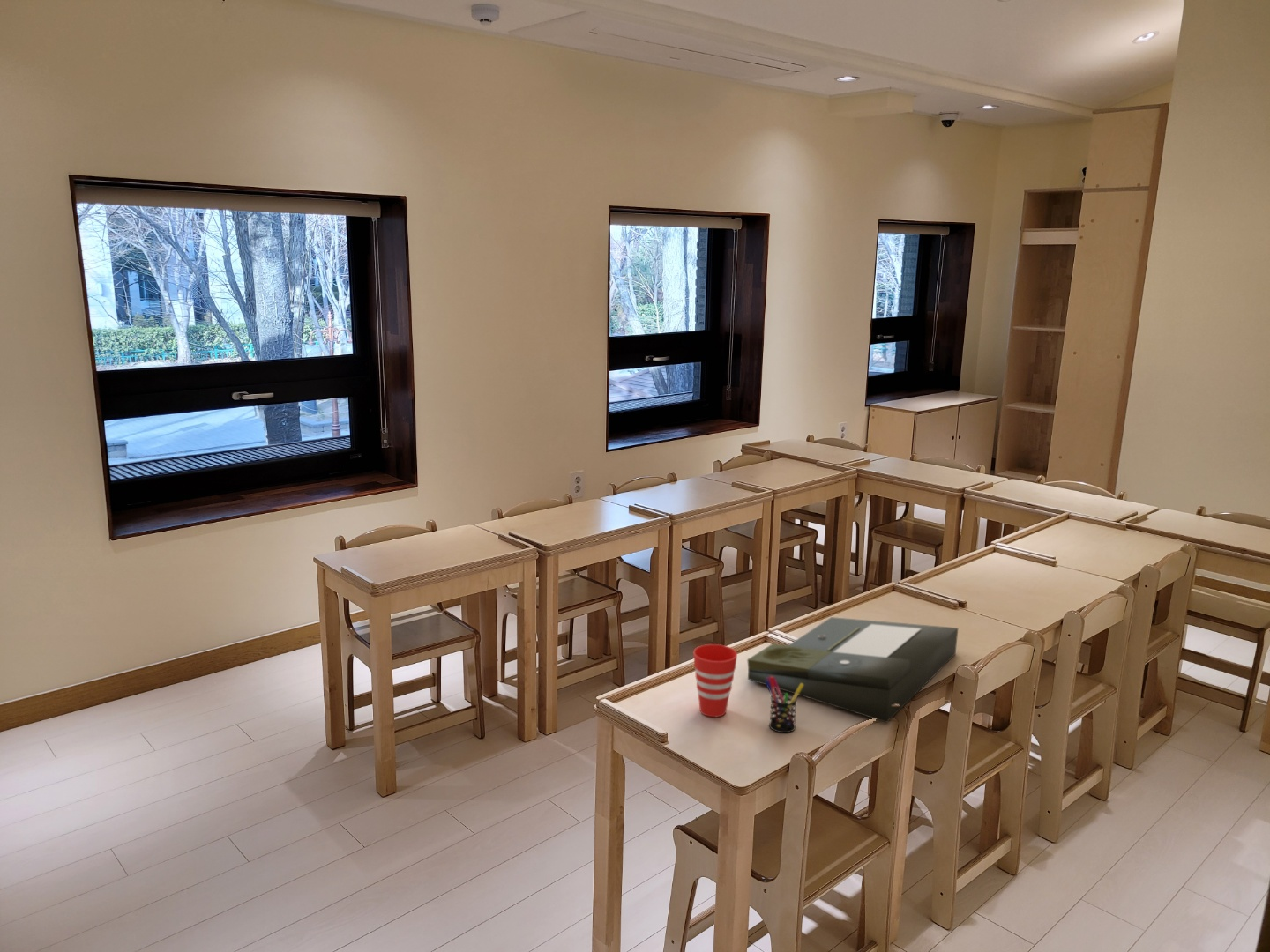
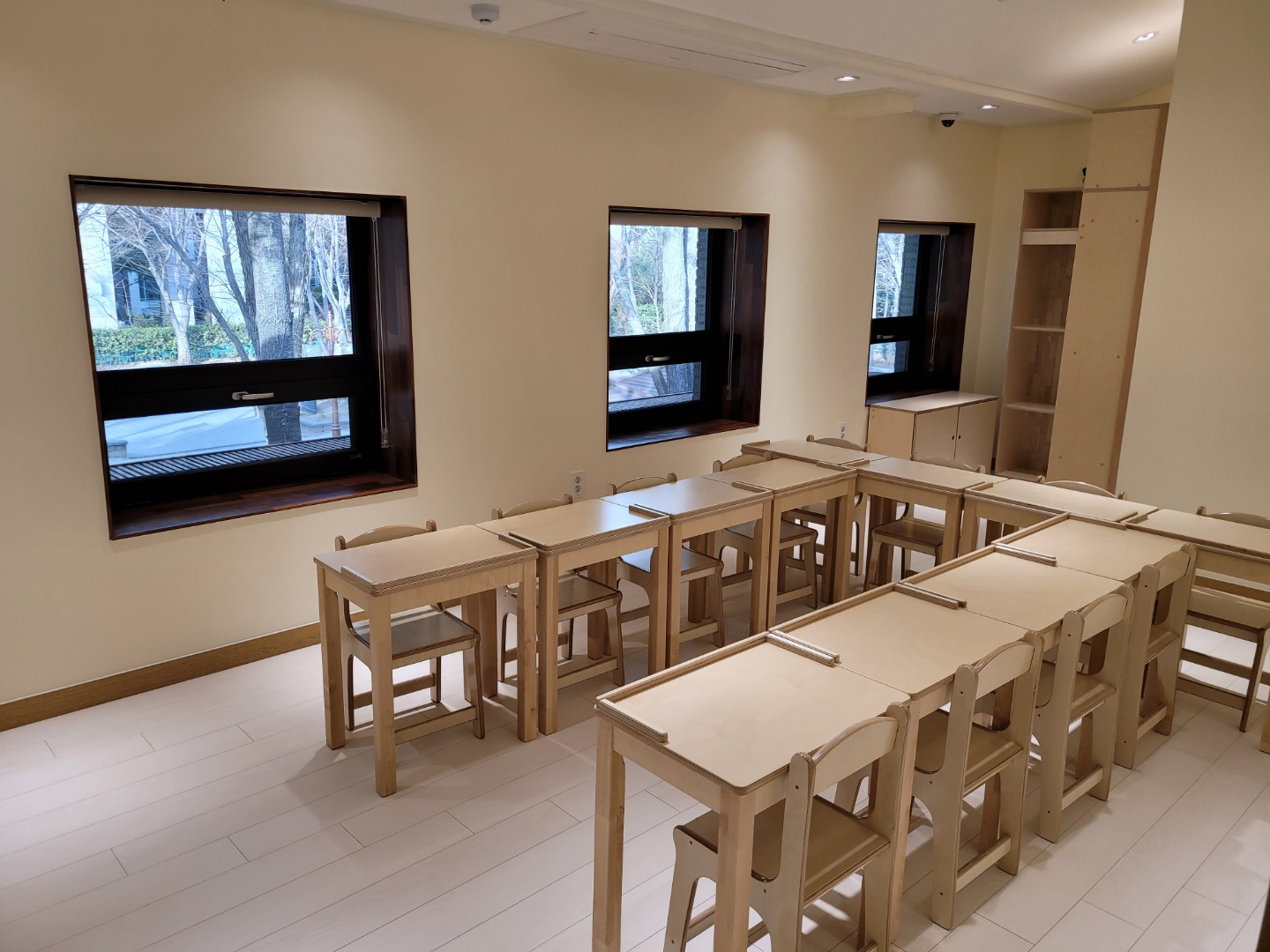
- cup (713, 681)
- document tray (855, 647)
- pen holder (782, 703)
